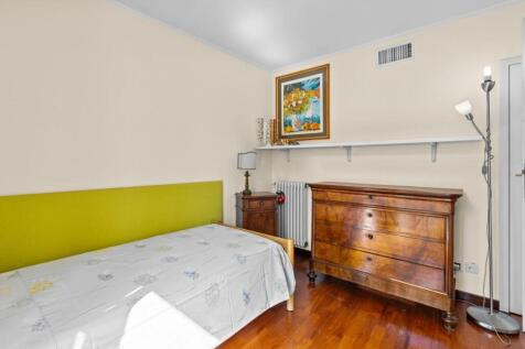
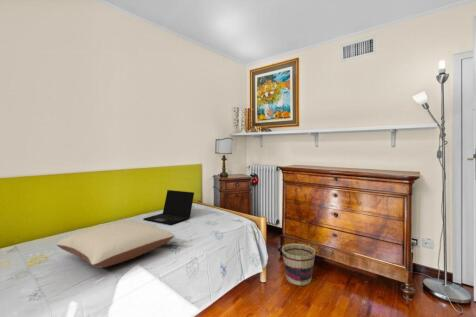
+ pillow (118, 240)
+ laptop (169, 205)
+ basket (298, 264)
